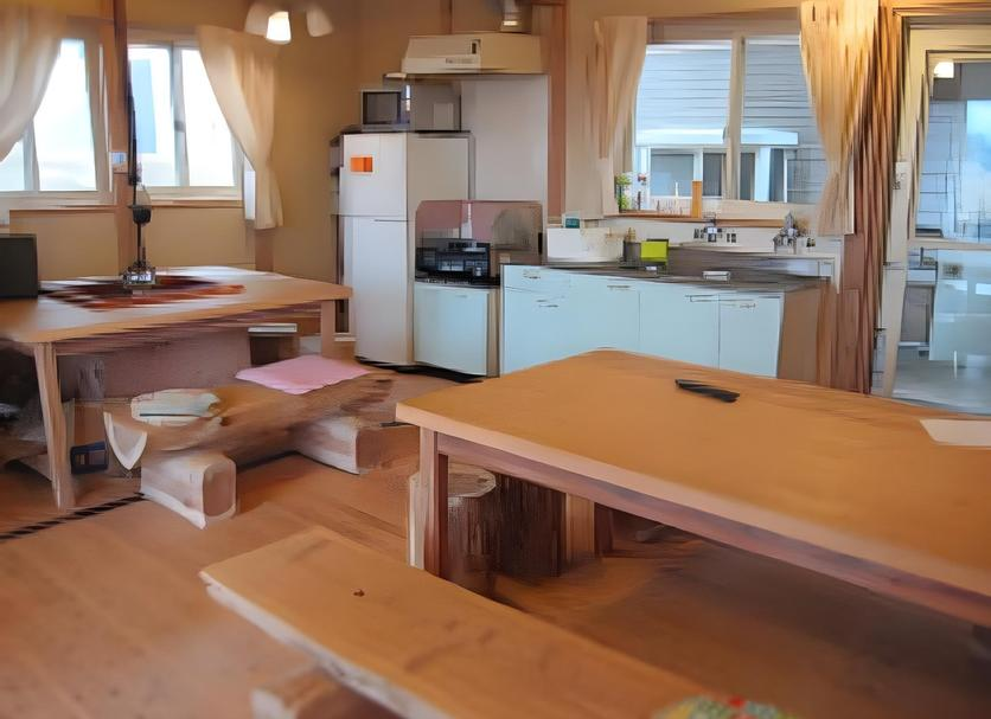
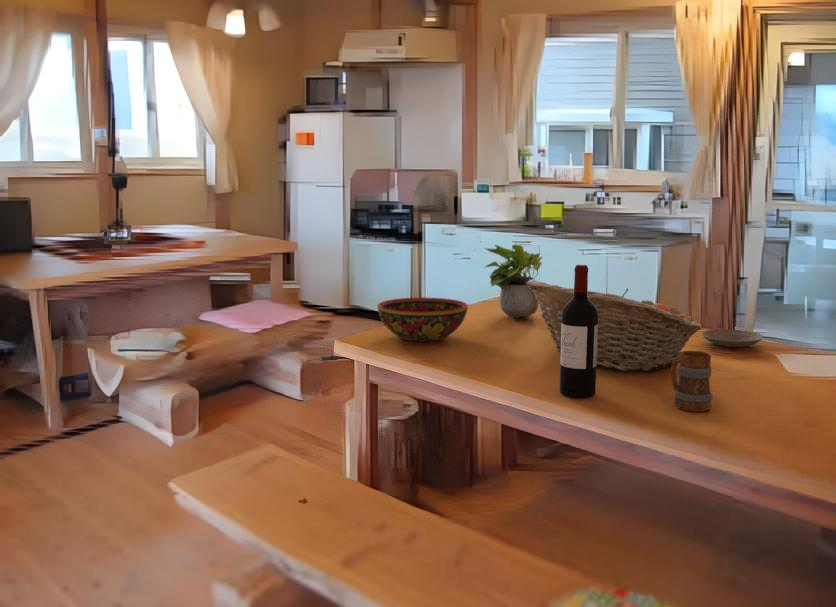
+ bowl (422, 321)
+ potted plant (514, 279)
+ wine bottle (579, 330)
+ plate (731, 339)
+ fruit basket (609, 319)
+ mug (688, 378)
